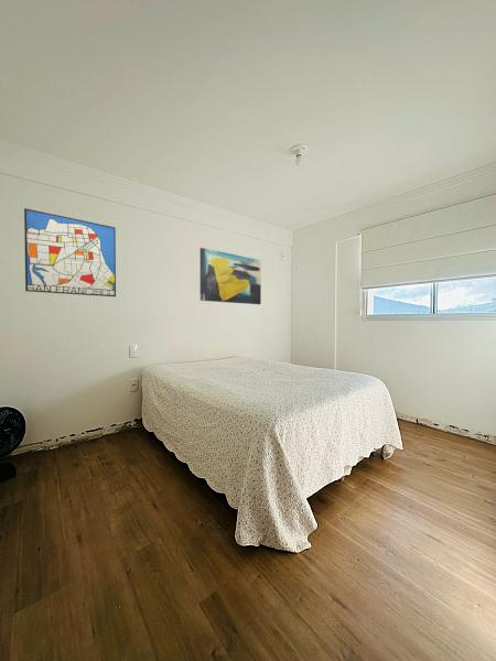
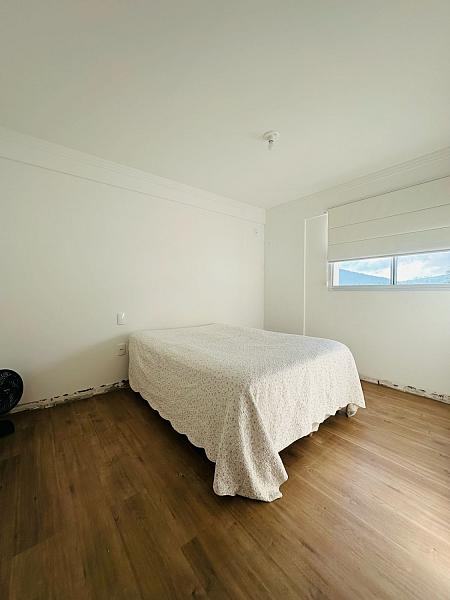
- wall art (74, 256)
- wall art (233, 278)
